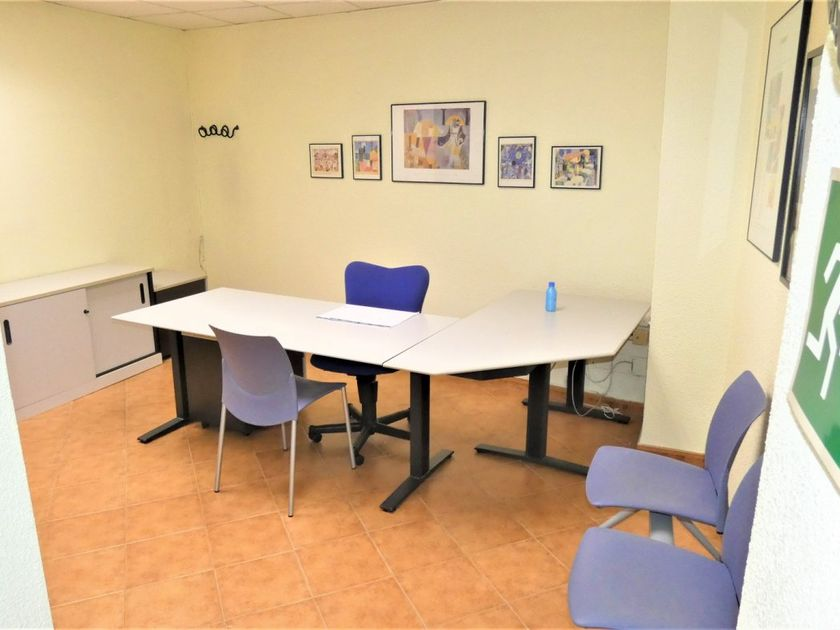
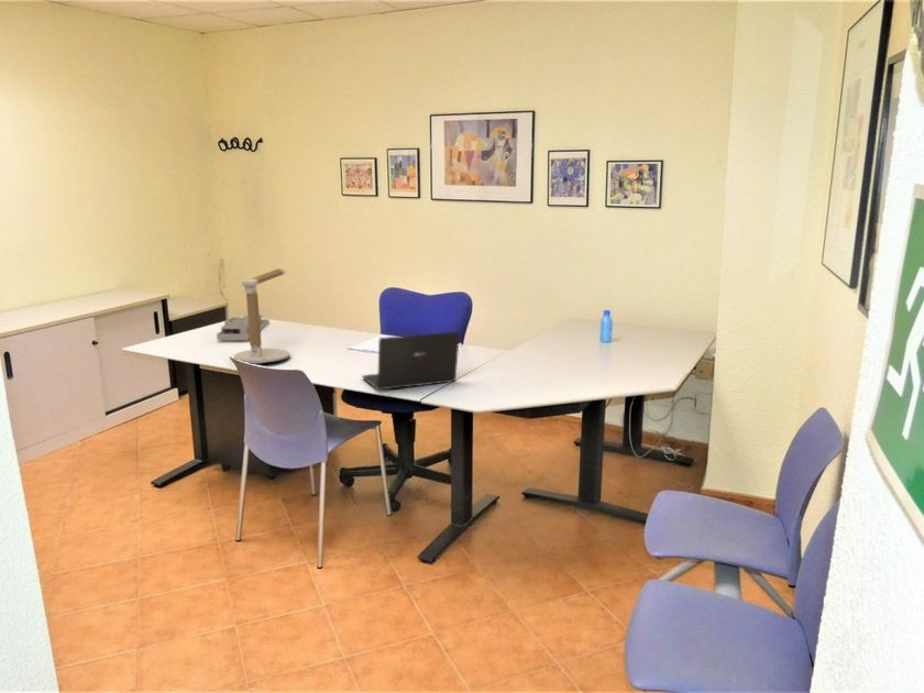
+ desk lamp (258, 314)
+ desk organizer (244, 324)
+ laptop (409, 354)
